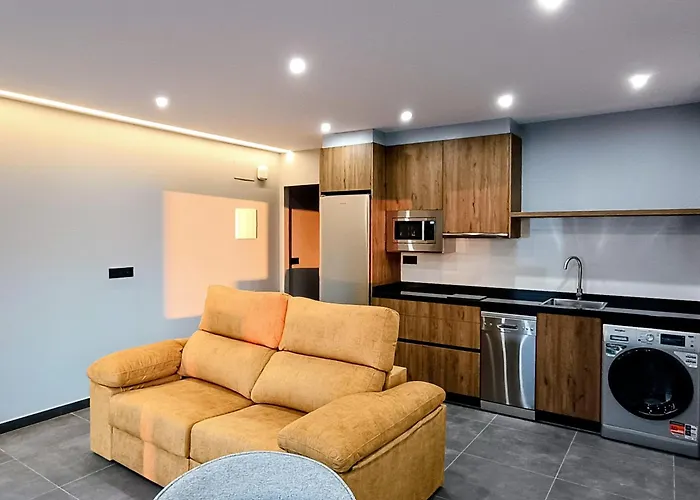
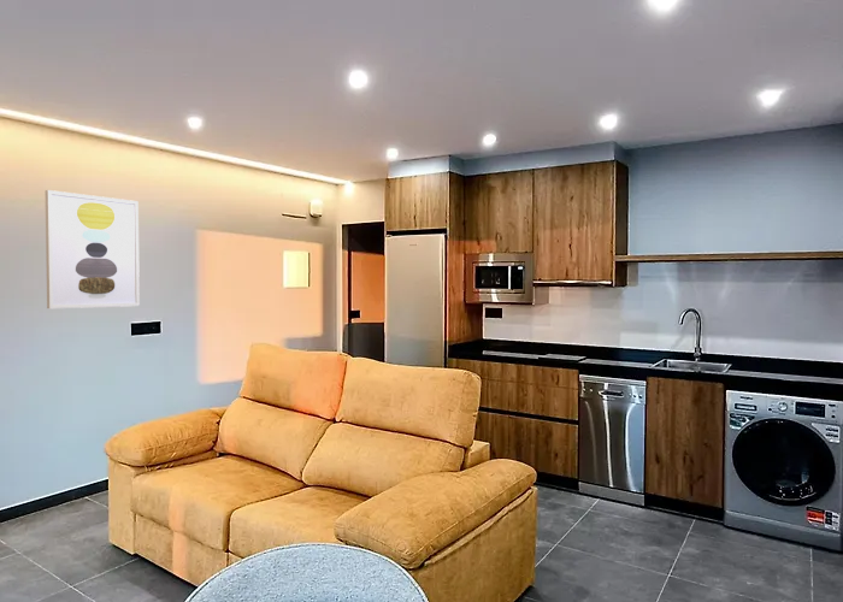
+ wall art (95, 252)
